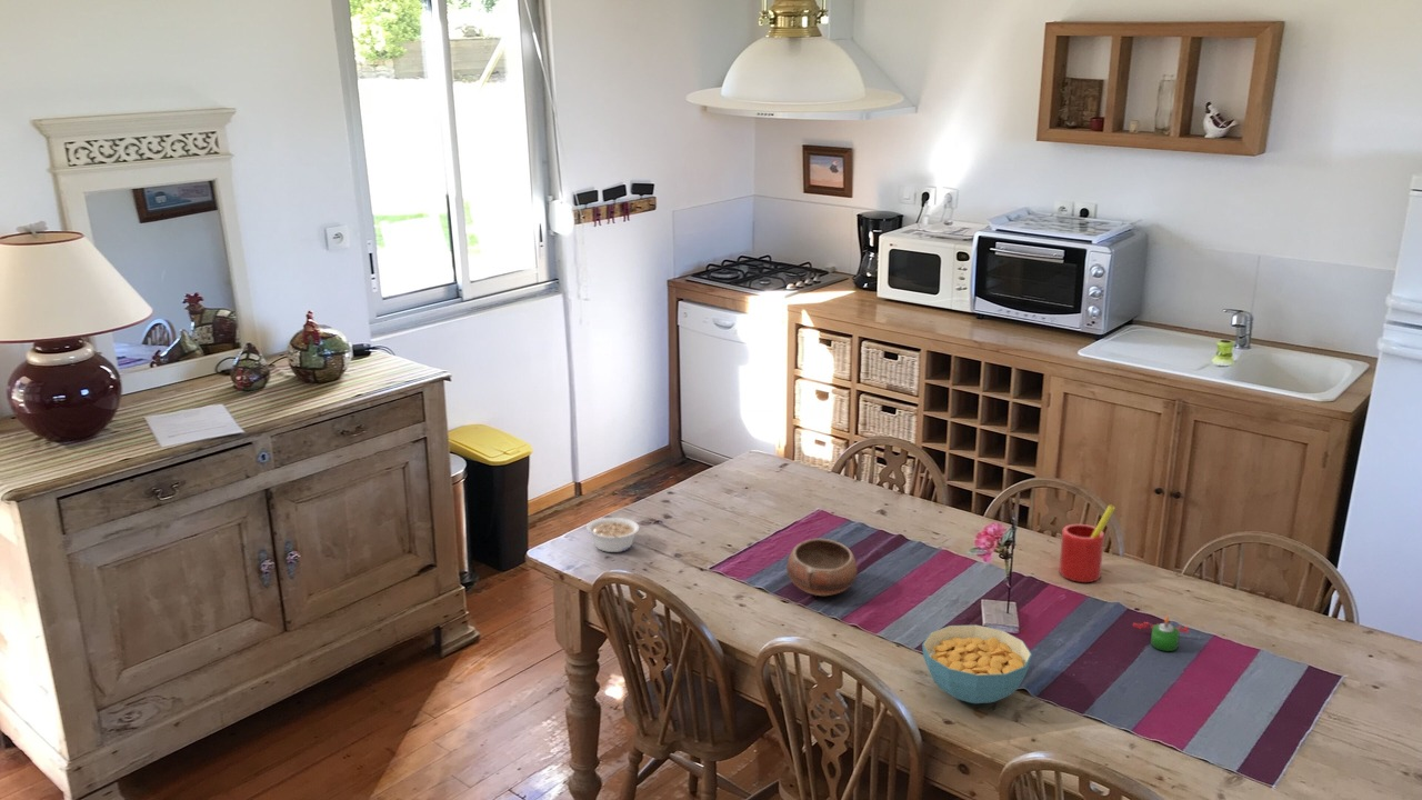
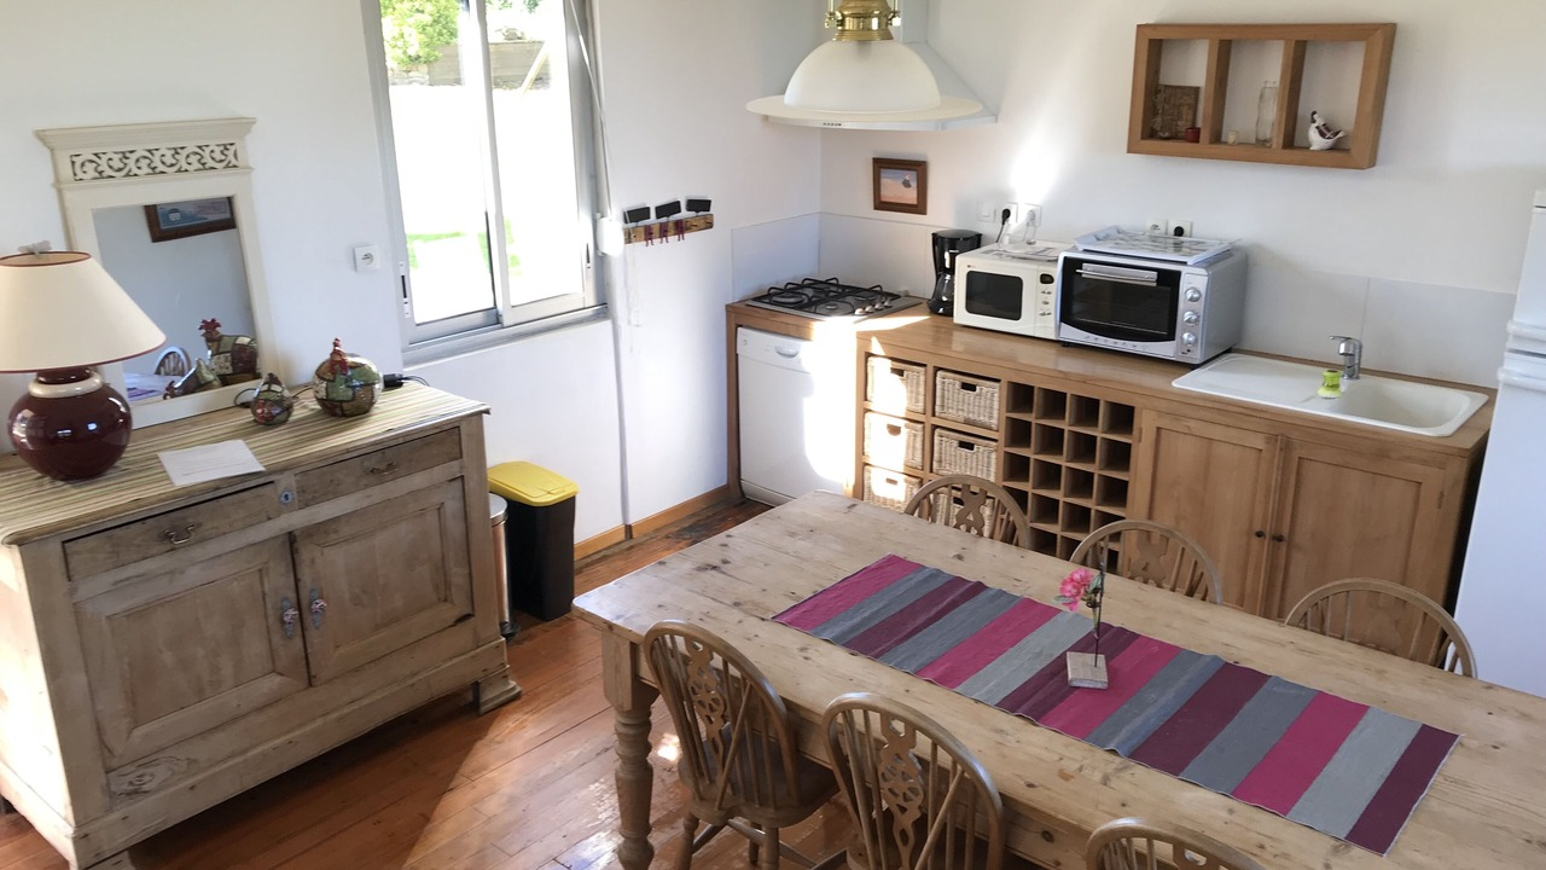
- straw (1086, 538)
- bowl (821, 569)
- cereal bowl (974, 672)
- legume (614, 534)
- candle (1166, 624)
